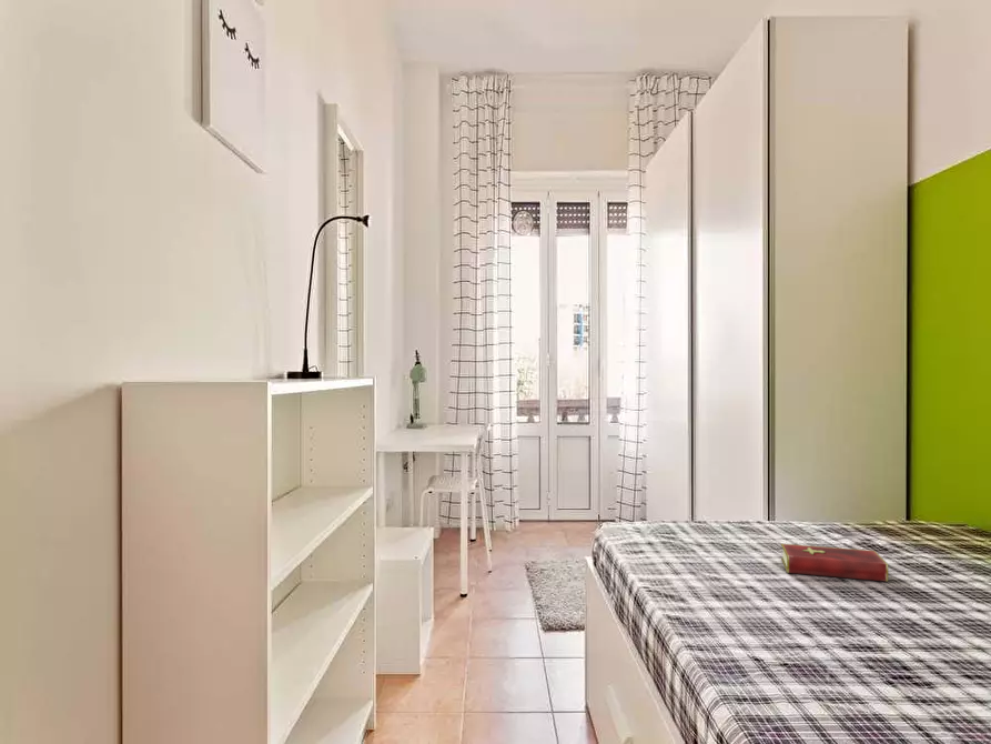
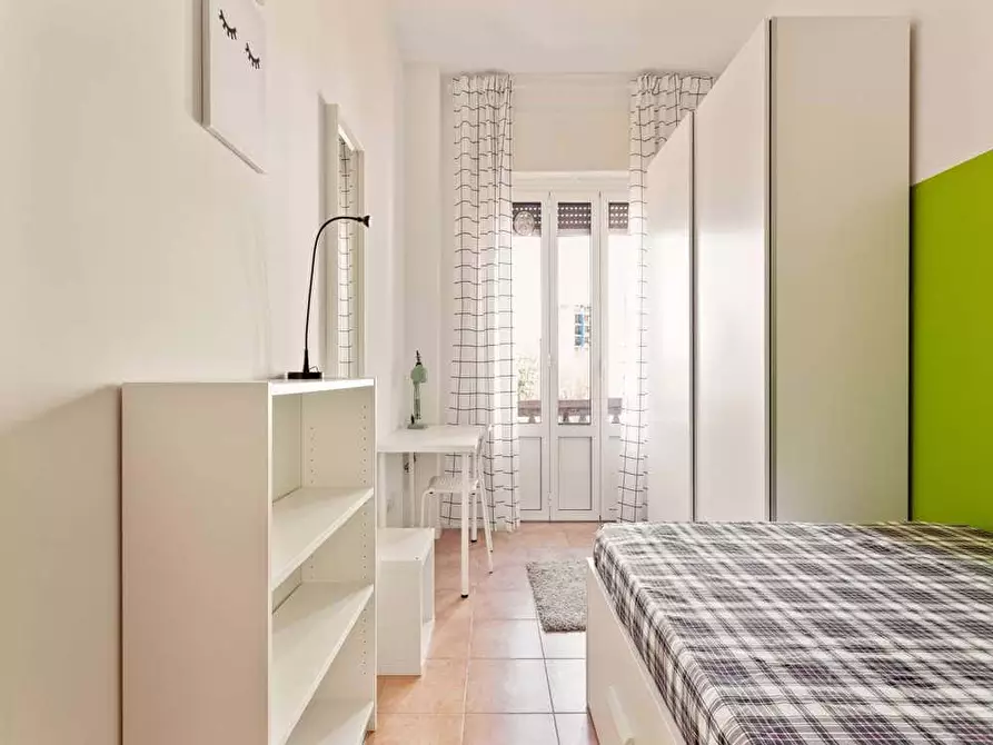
- hardcover book (831, 561)
